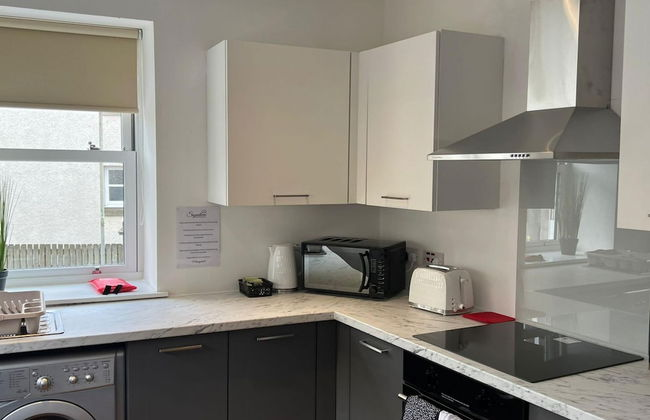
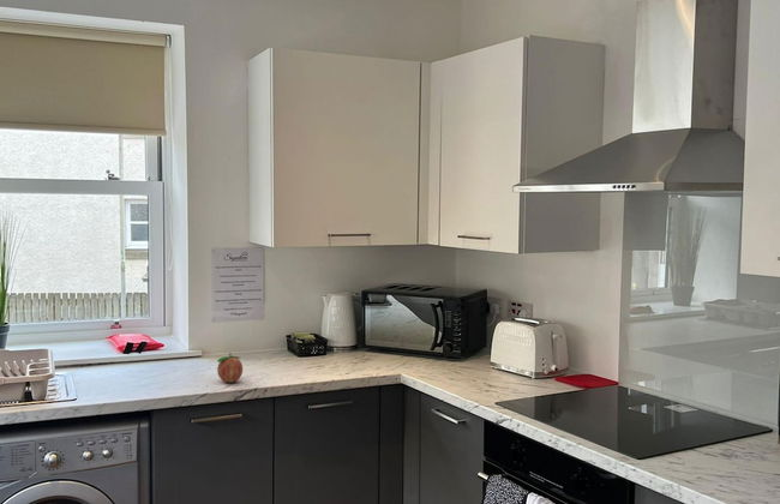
+ fruit (229, 367)
